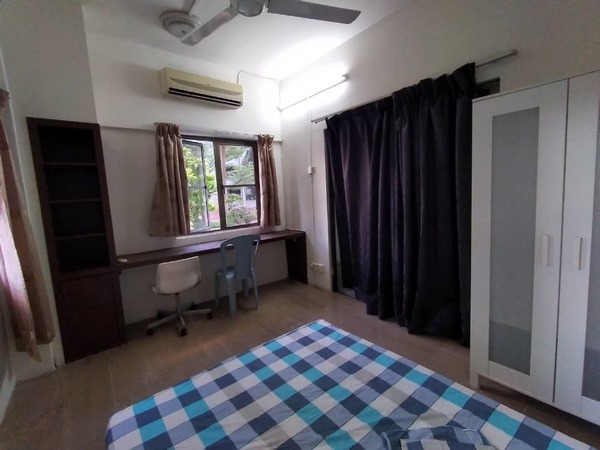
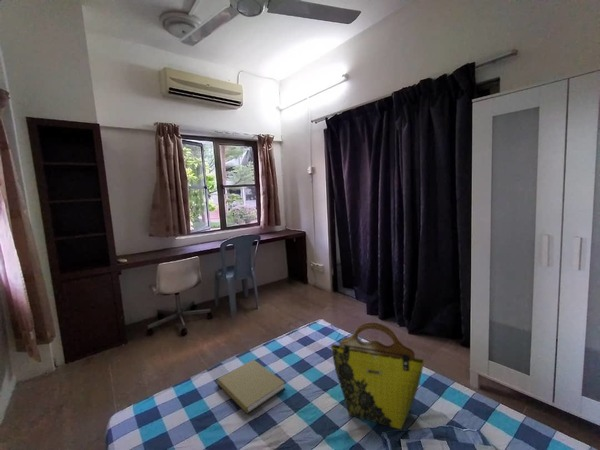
+ book (250, 383)
+ tote bag (375, 367)
